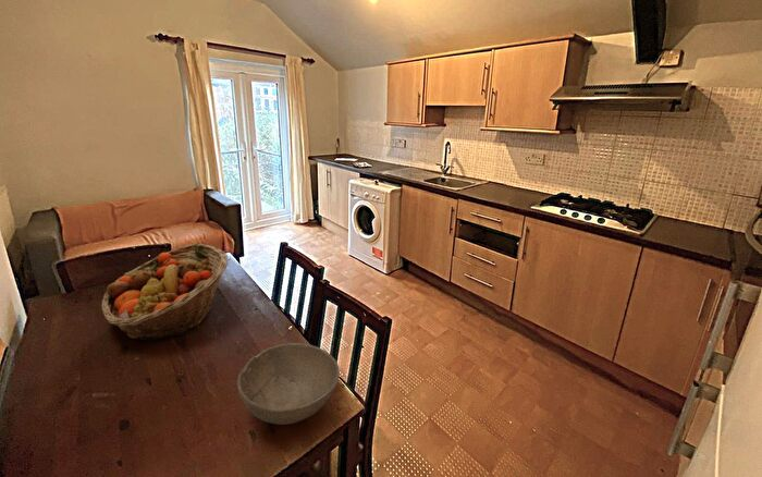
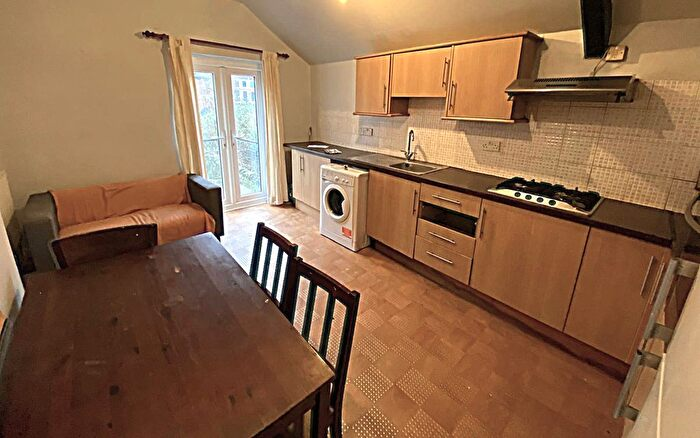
- bowl (291, 388)
- fruit basket (169, 288)
